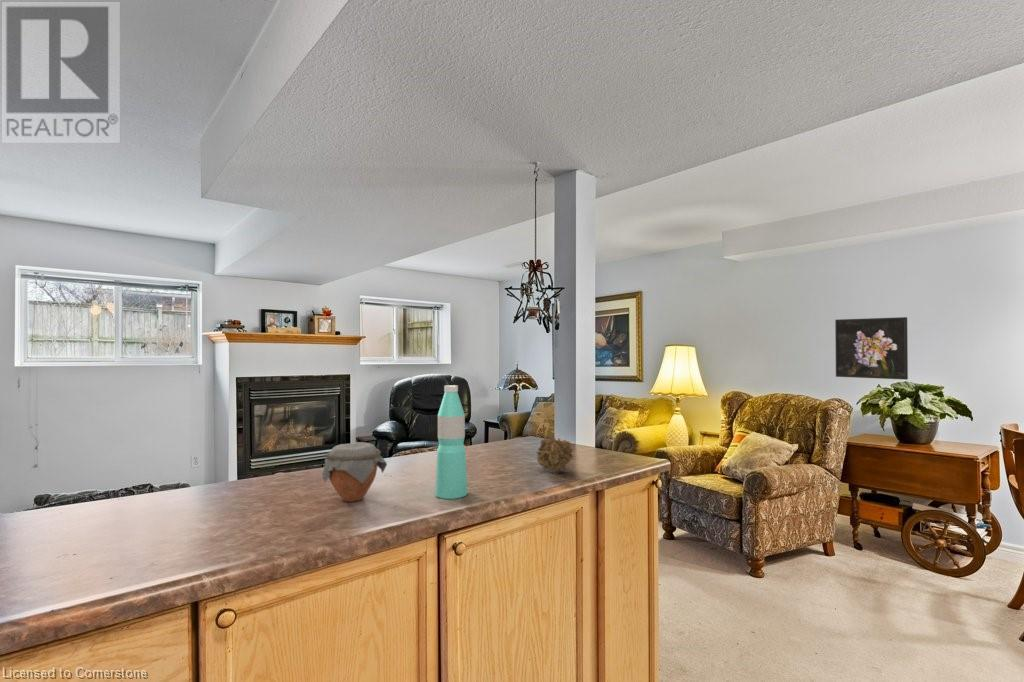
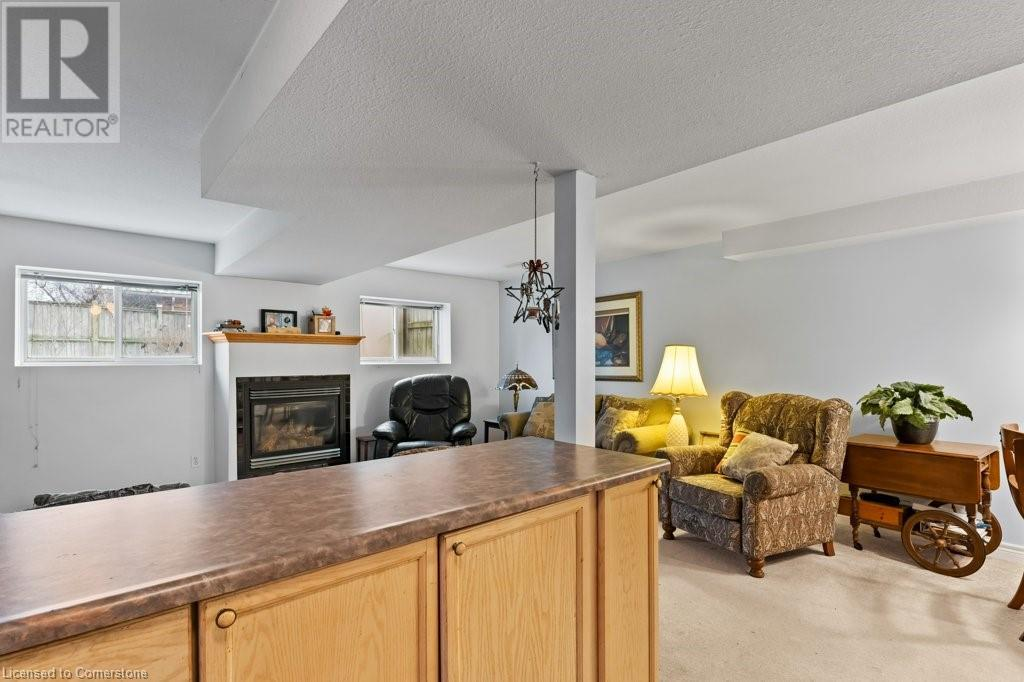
- water bottle (451, 439)
- jar (352, 471)
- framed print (870, 348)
- flower (554, 454)
